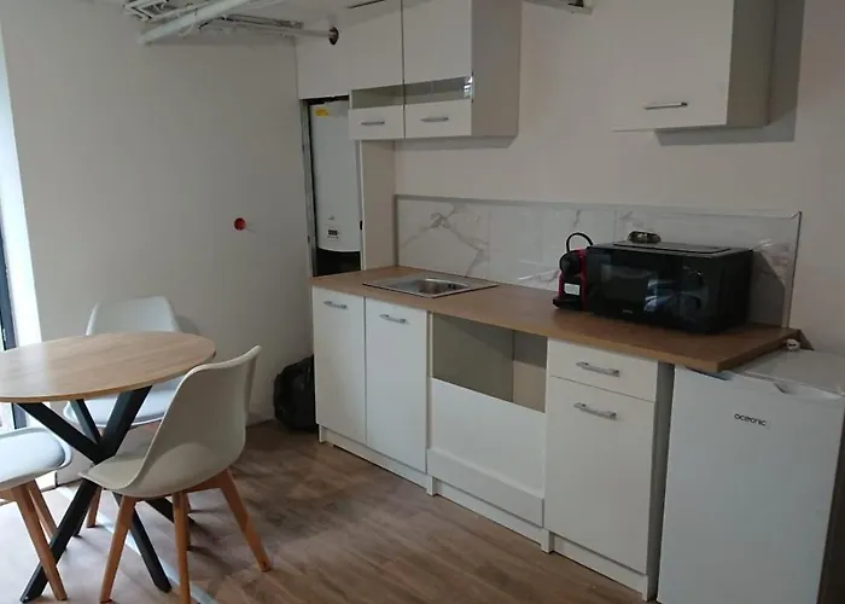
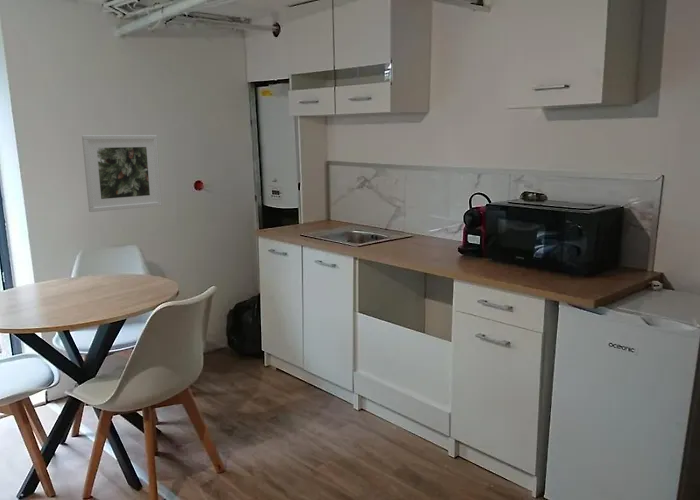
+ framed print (123, 172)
